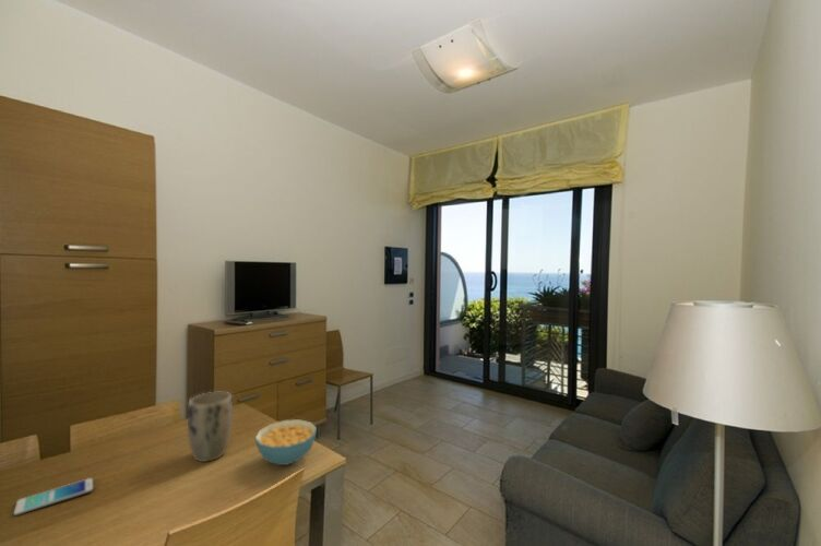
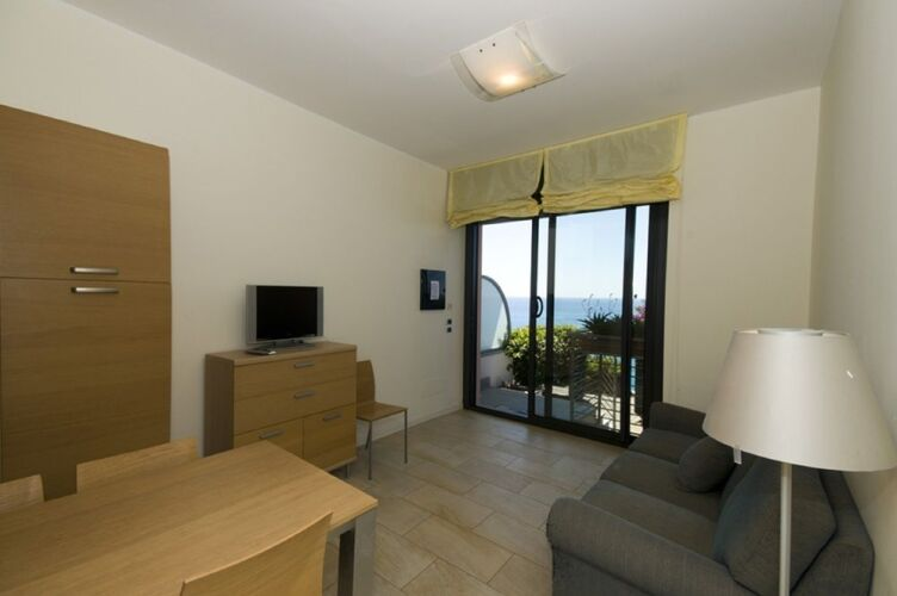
- plant pot (210, 426)
- cereal bowl (286, 446)
- smartphone (56, 495)
